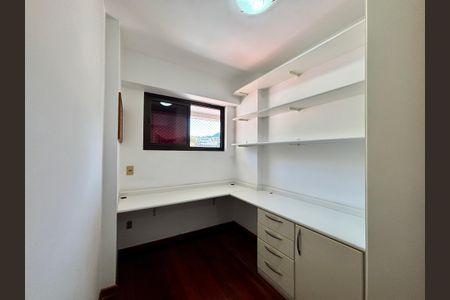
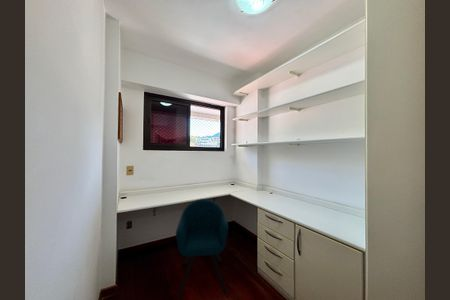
+ chair (202, 239)
